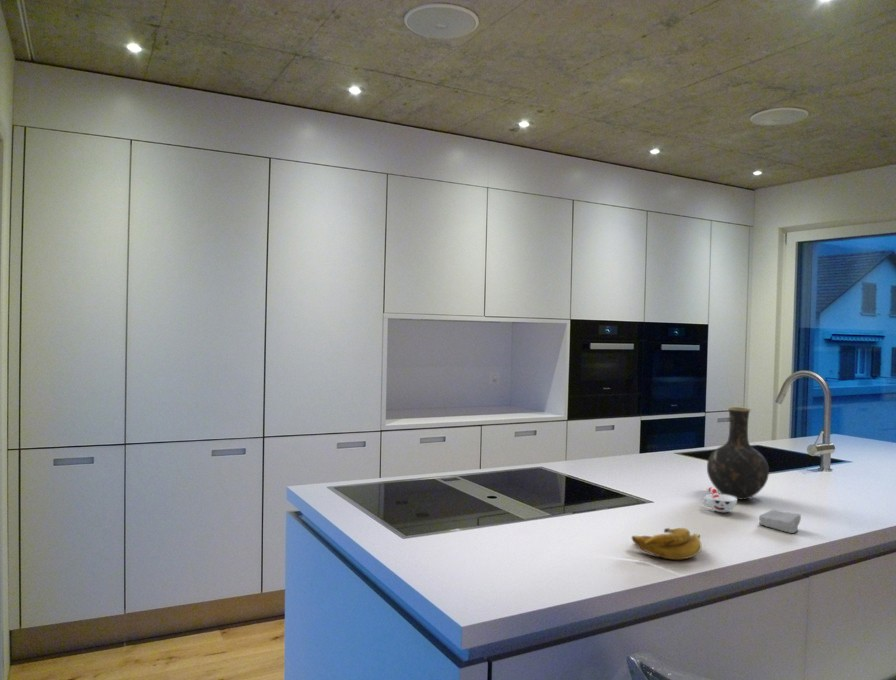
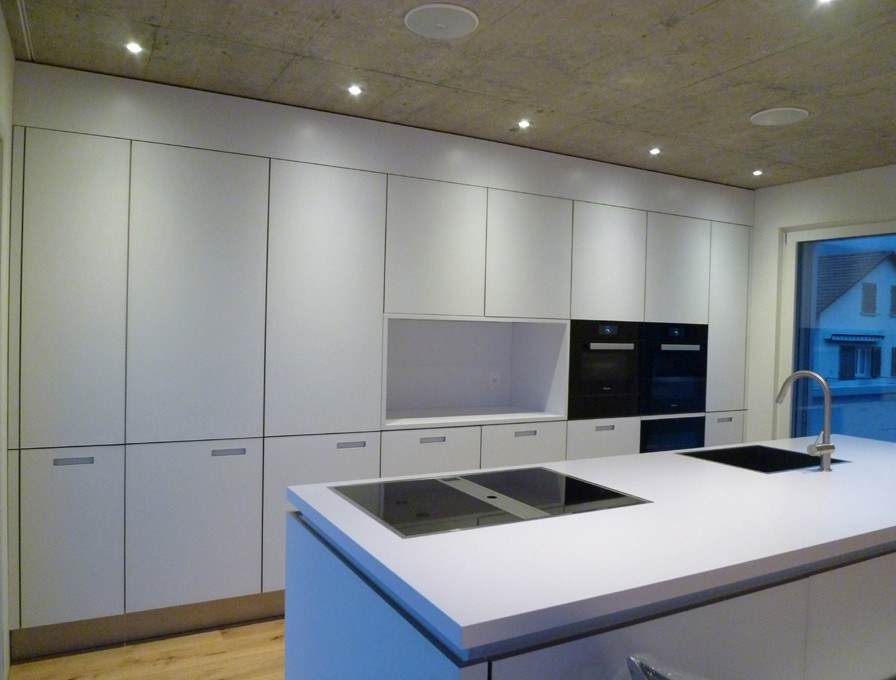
- soap bar (779, 519)
- vase (737, 452)
- cup (719, 500)
- banana (666, 538)
